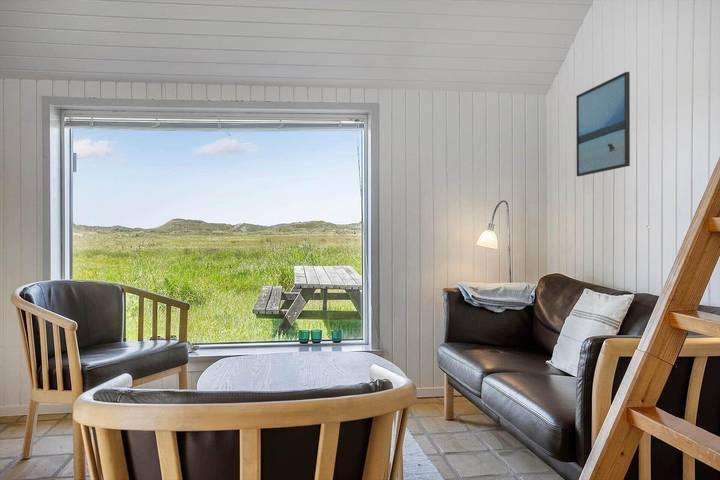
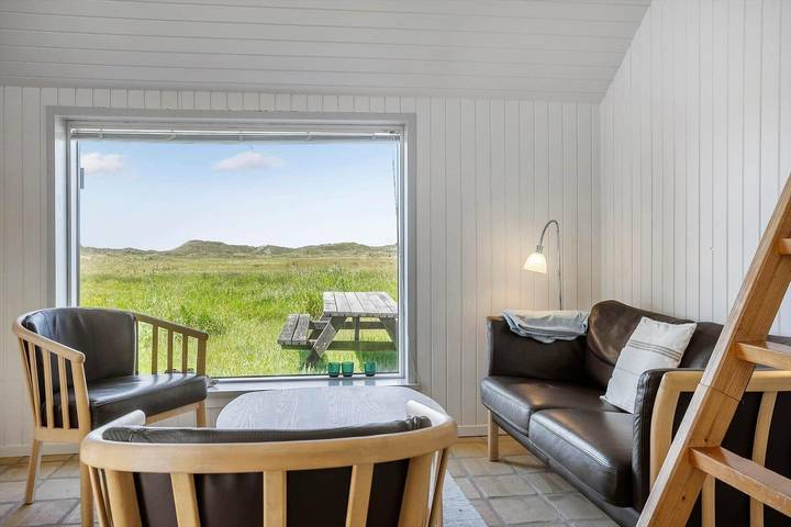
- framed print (601, 128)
